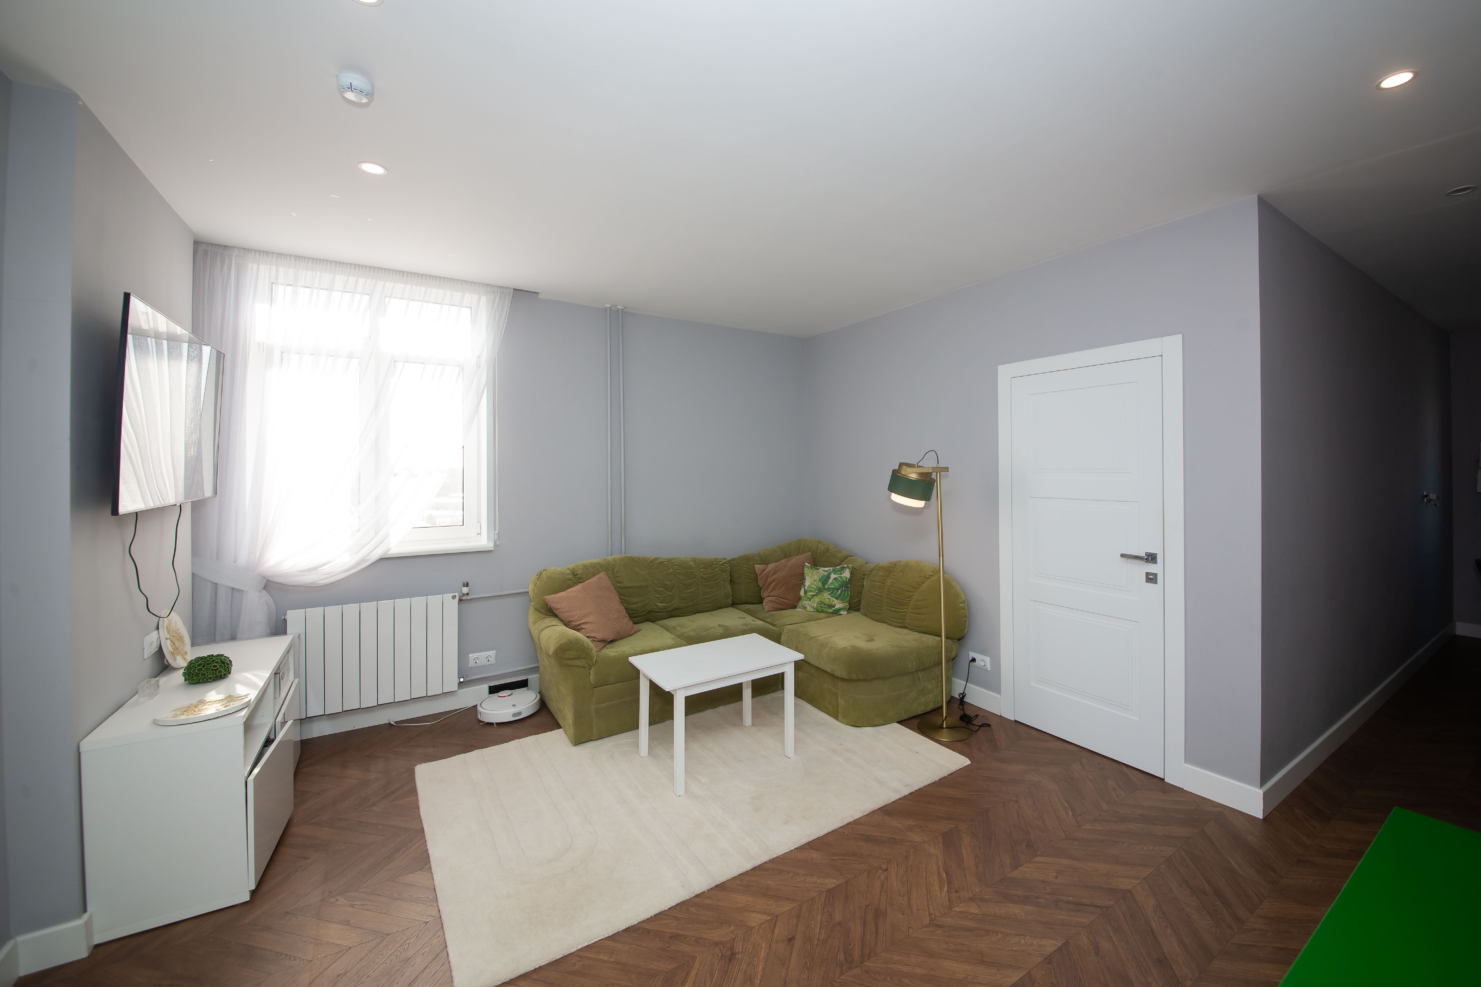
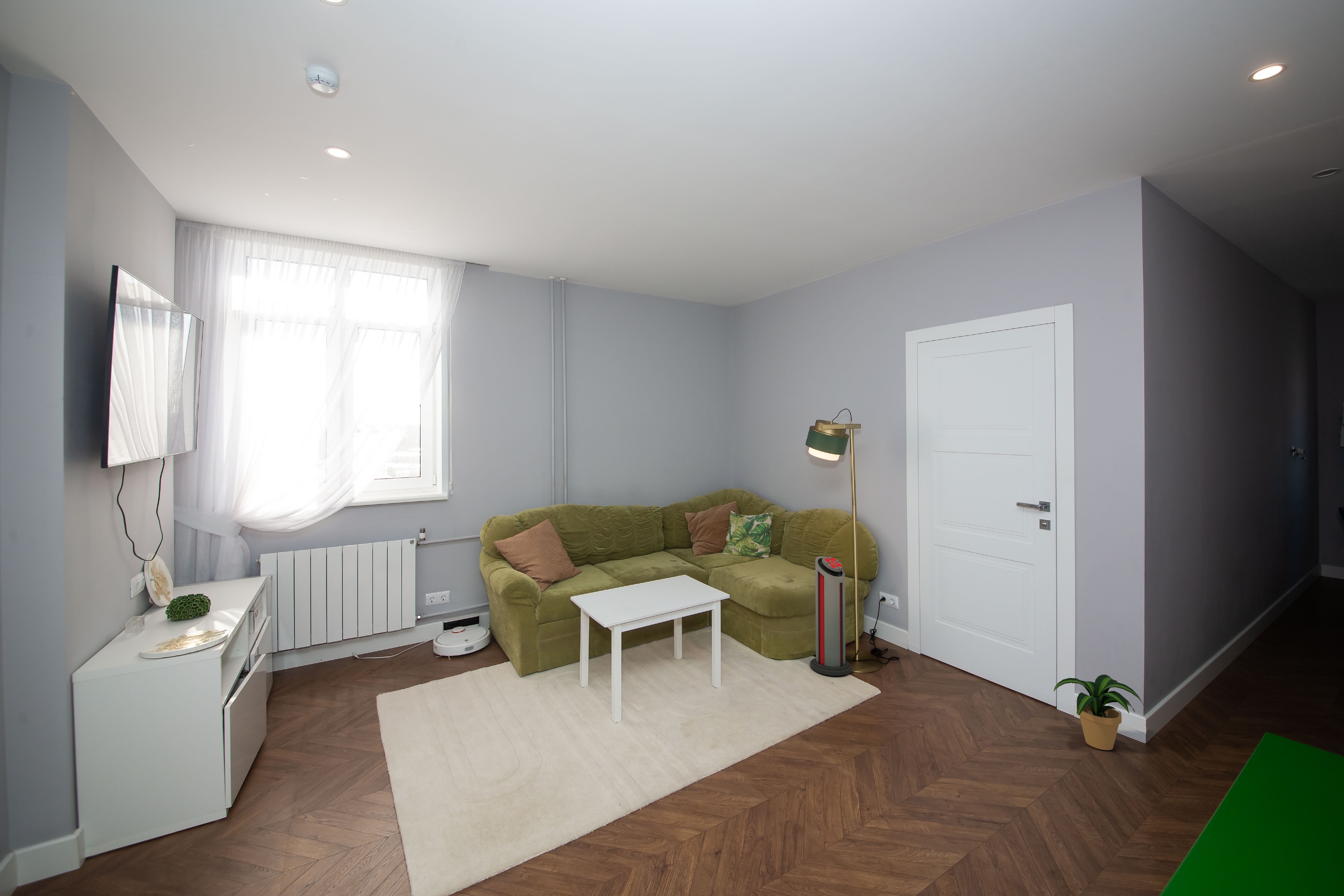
+ potted plant (1099, 712)
+ air purifier (830, 612)
